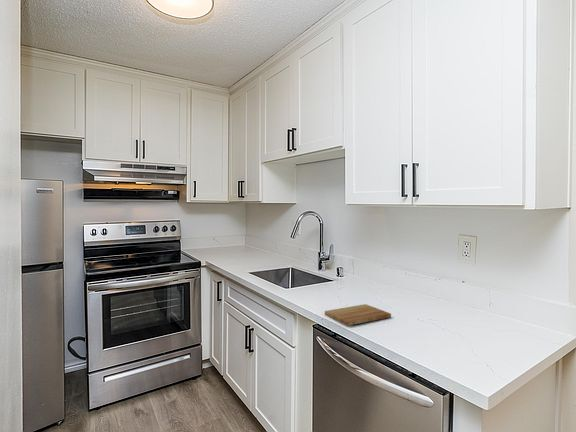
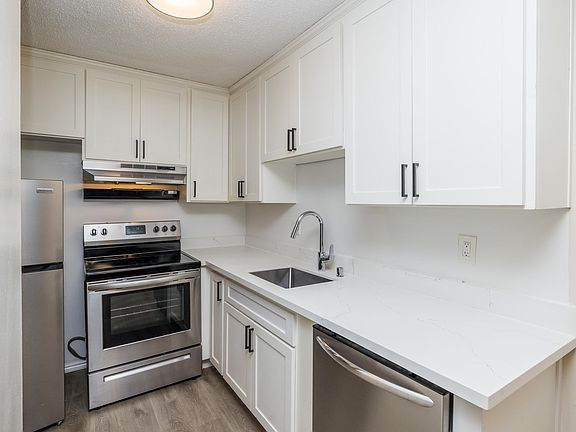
- cutting board (357, 313)
